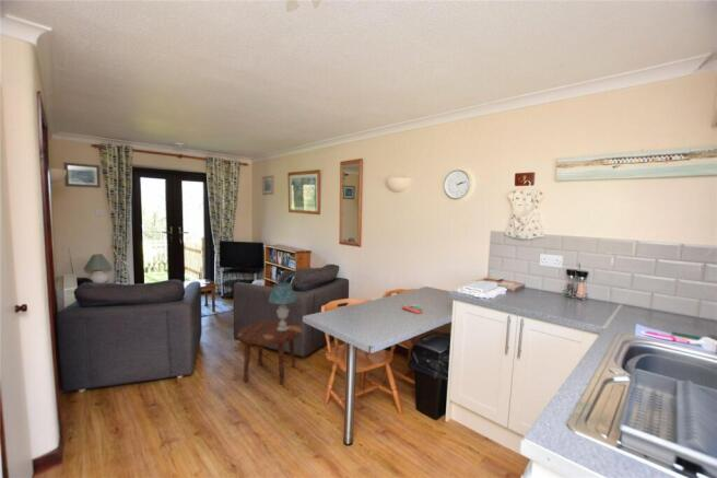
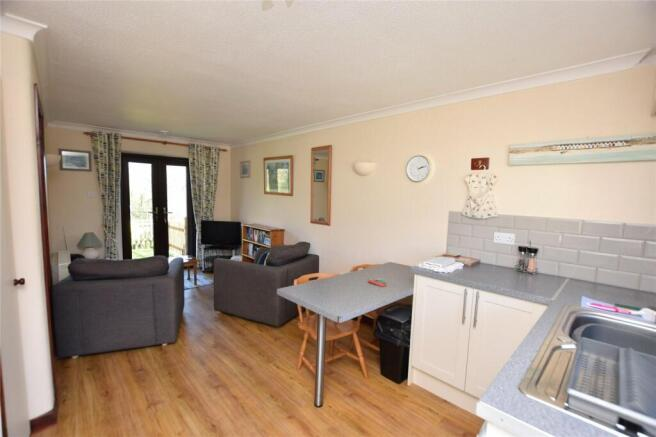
- table lamp (282, 306)
- side table (270, 343)
